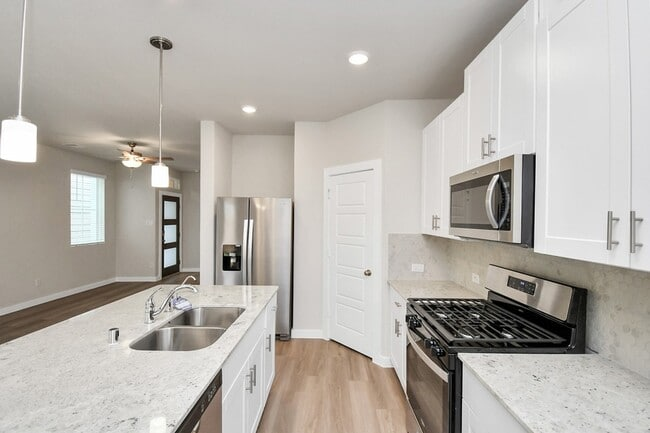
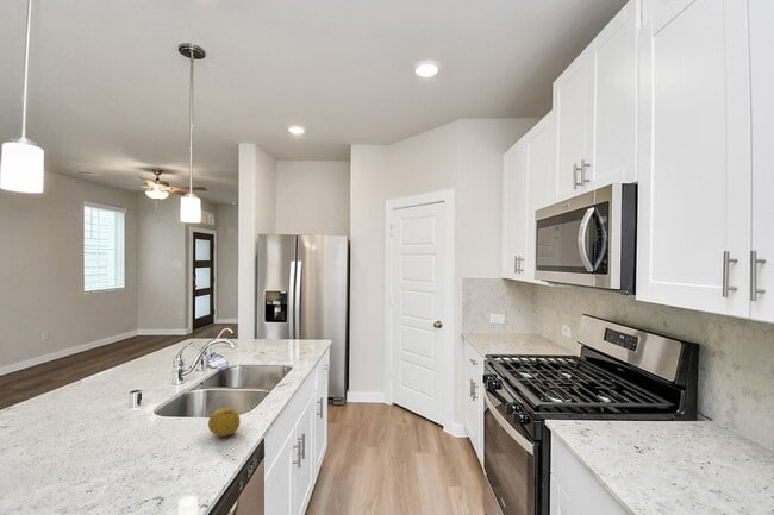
+ fruit (224, 421)
